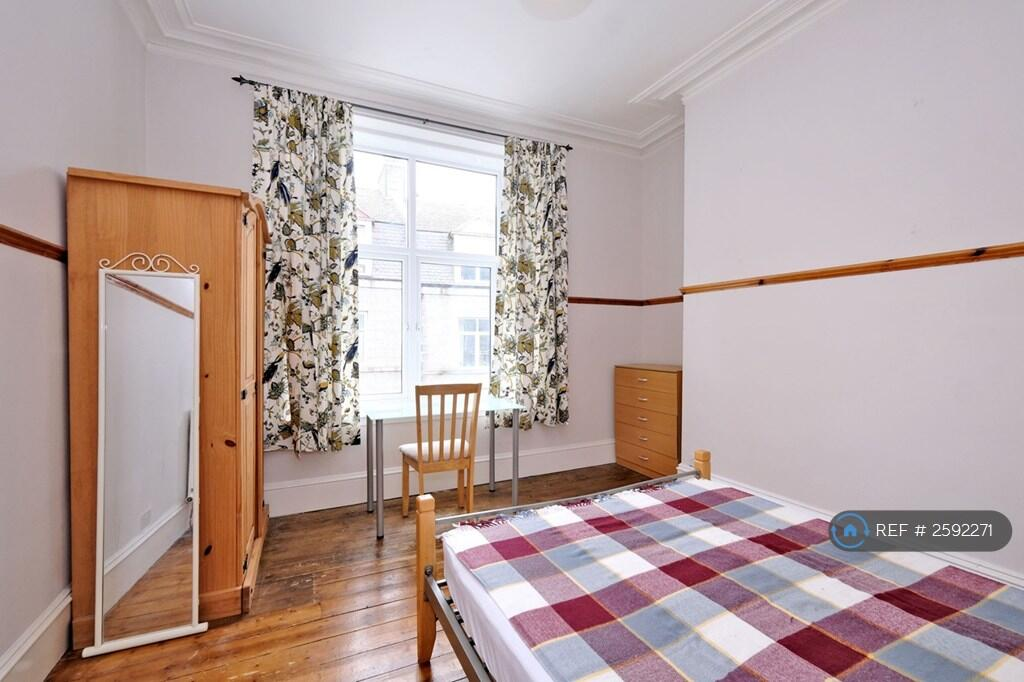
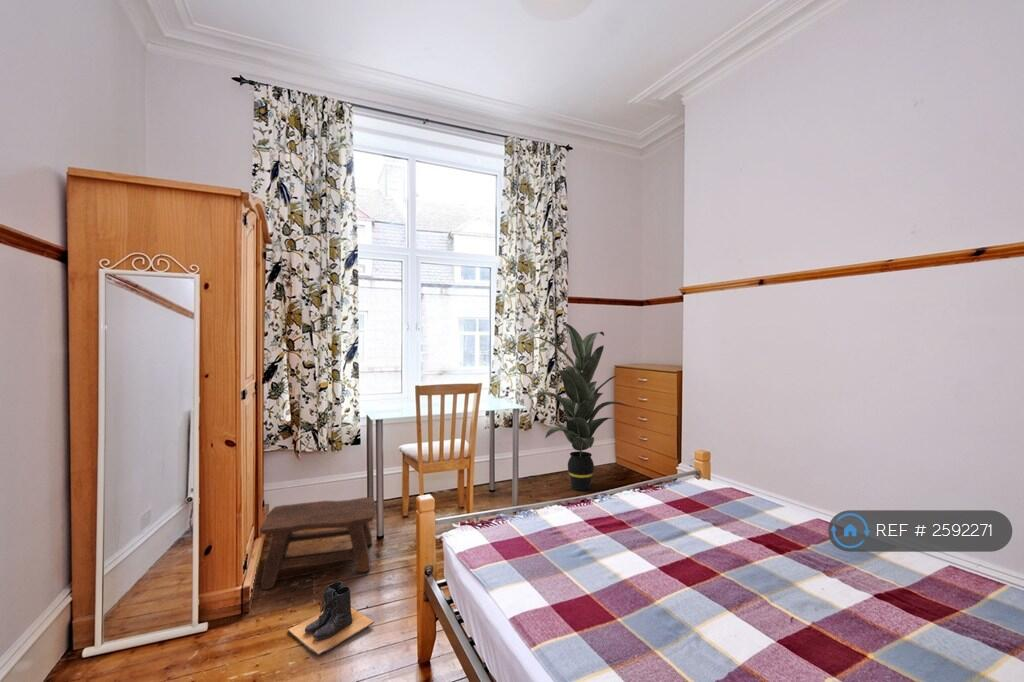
+ stool (321, 537)
+ boots (331, 609)
+ indoor plant (573, 405)
